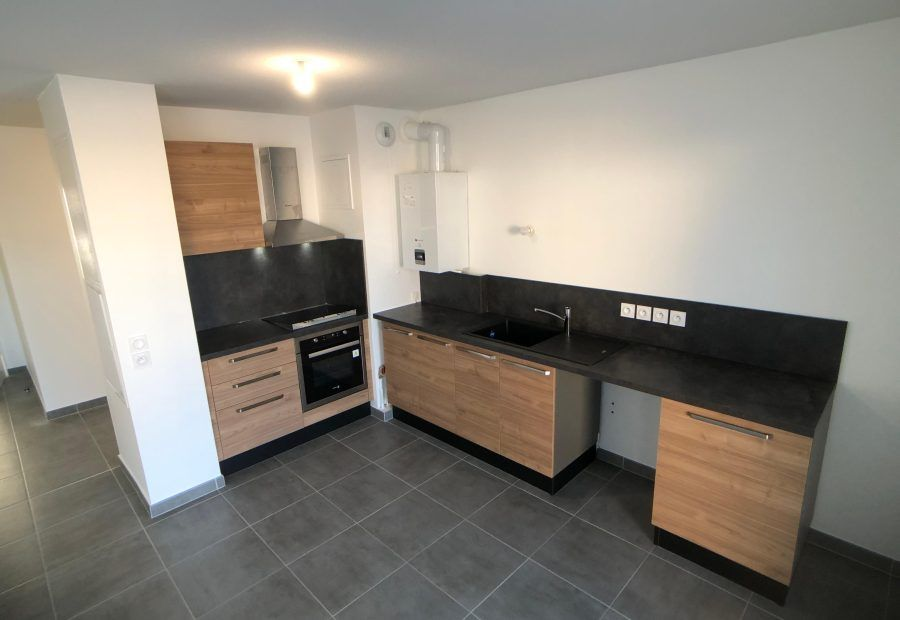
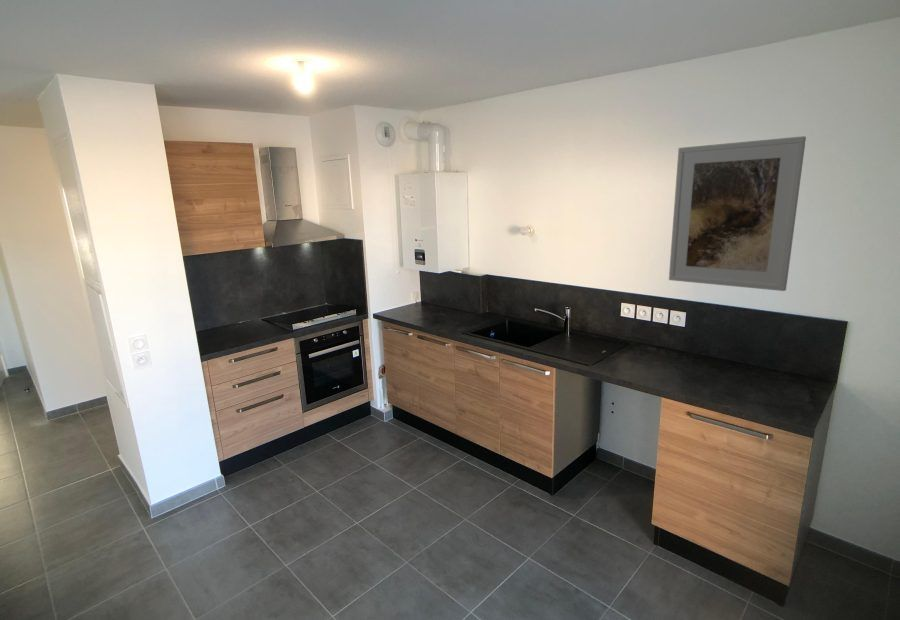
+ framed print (729, 216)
